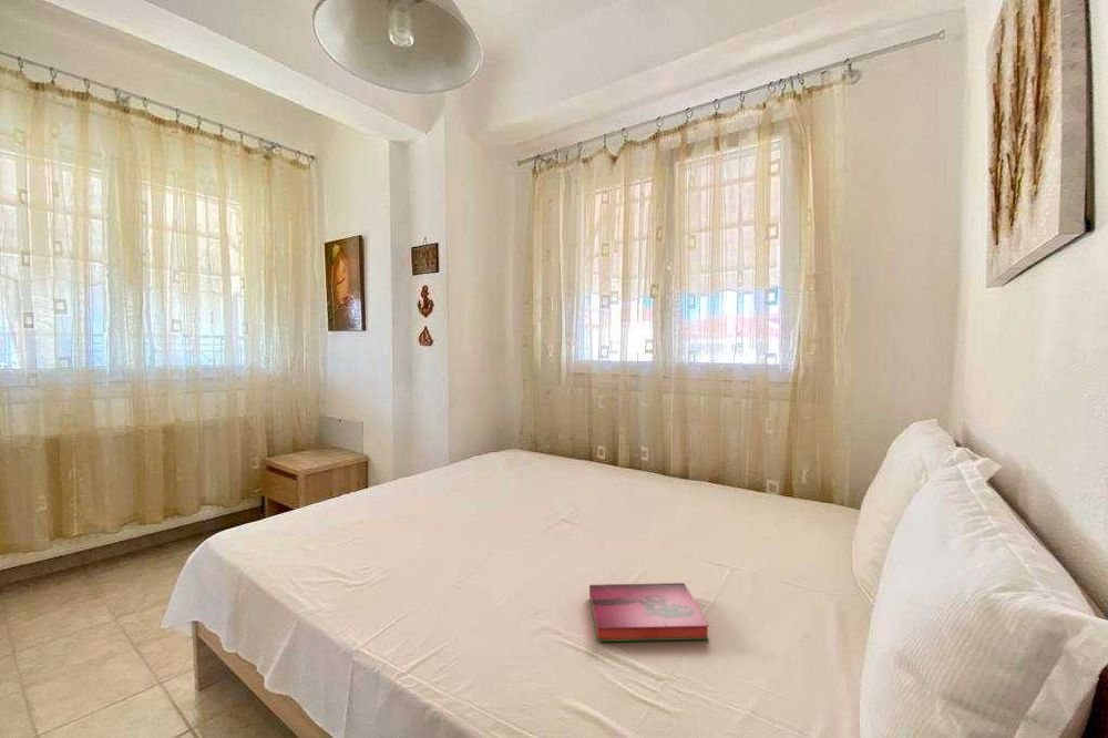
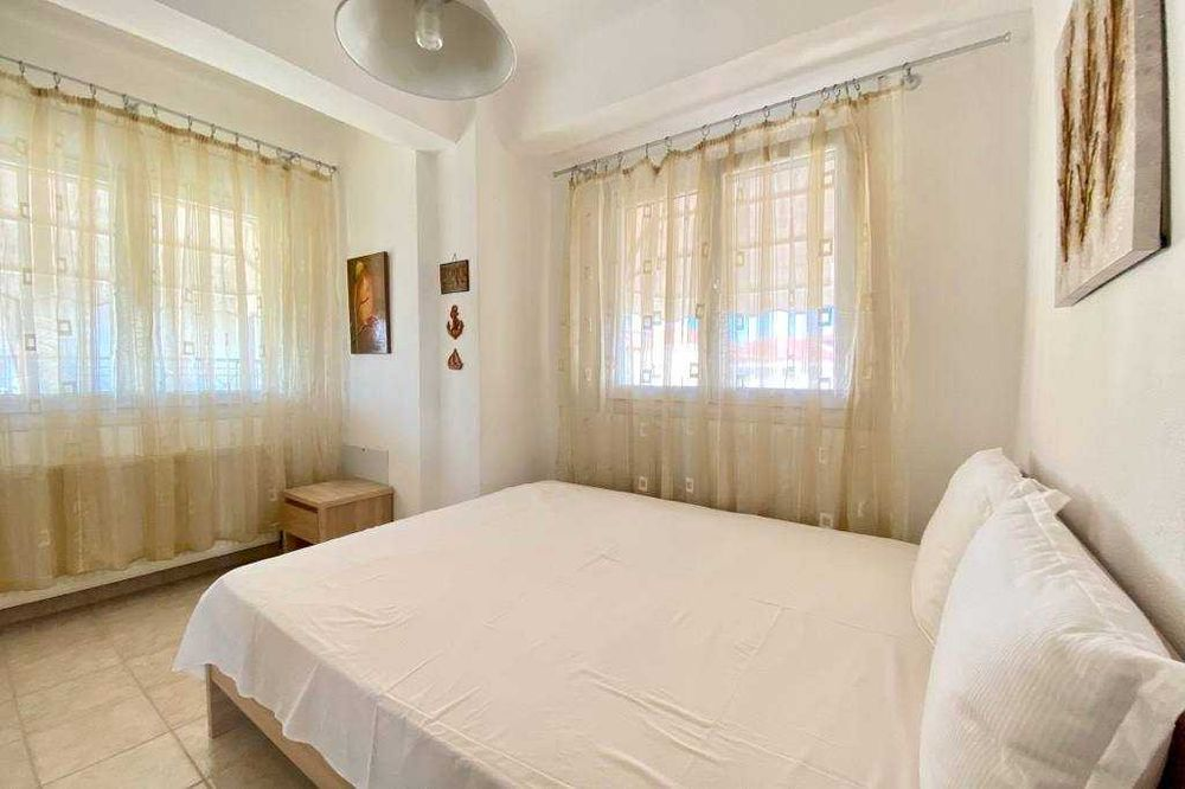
- hardback book (644, 609)
